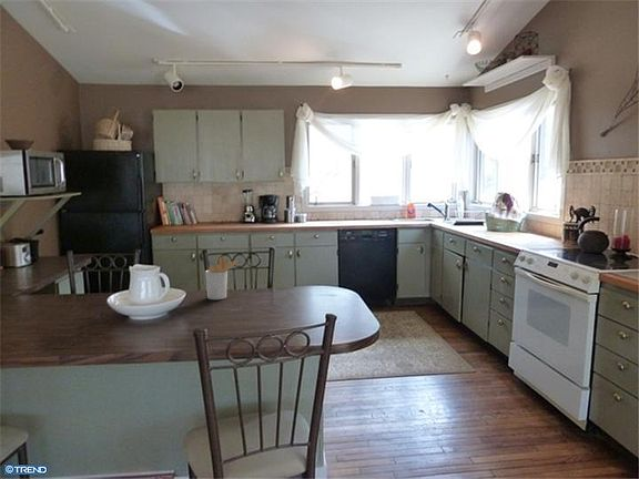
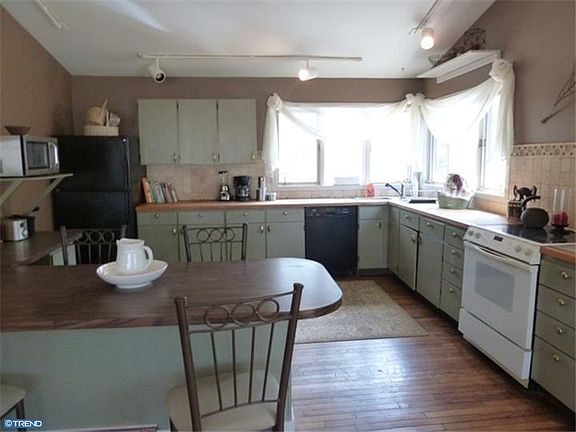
- utensil holder (222, 277)
